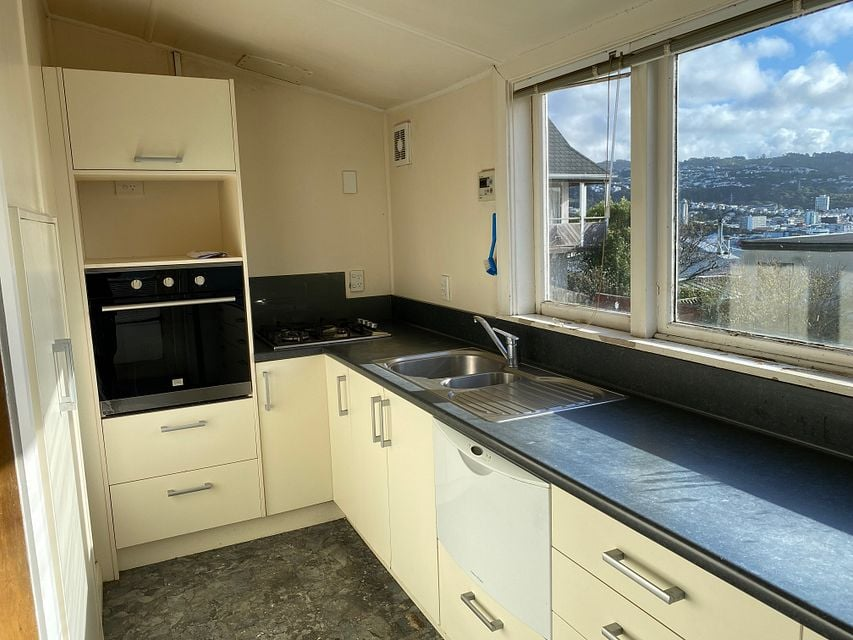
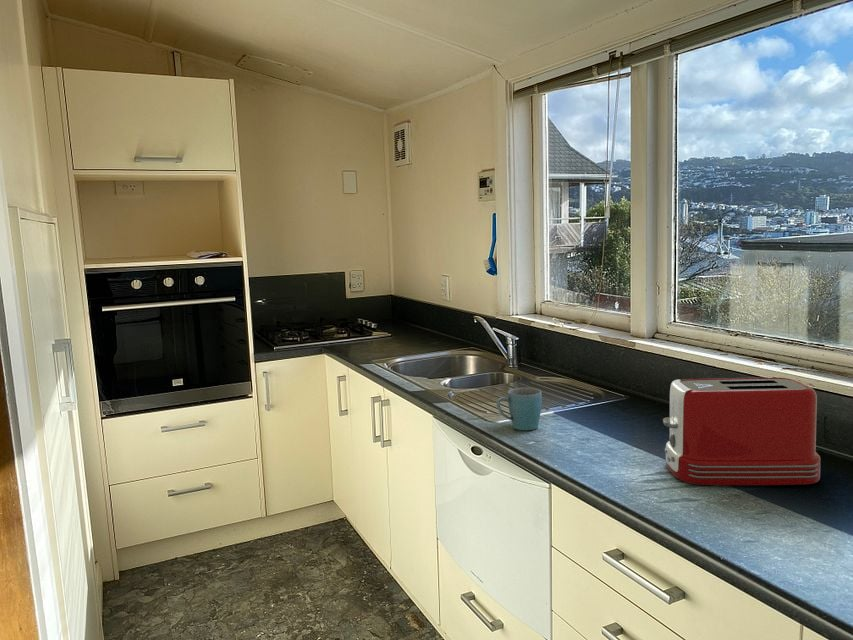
+ mug (518, 410)
+ toaster (740, 427)
